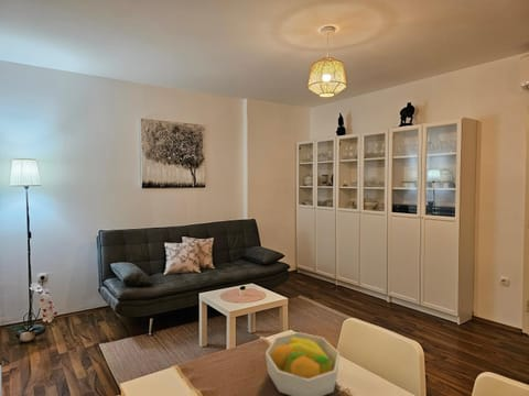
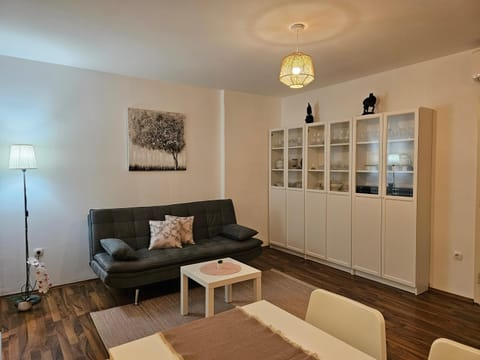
- fruit bowl (302, 360)
